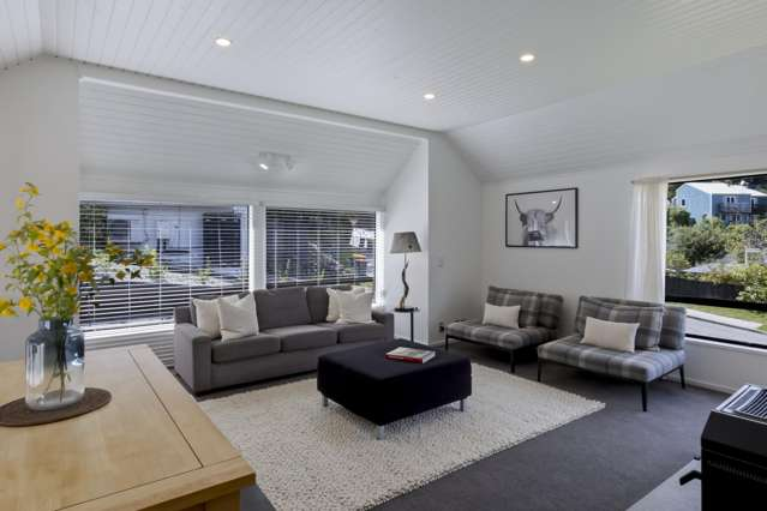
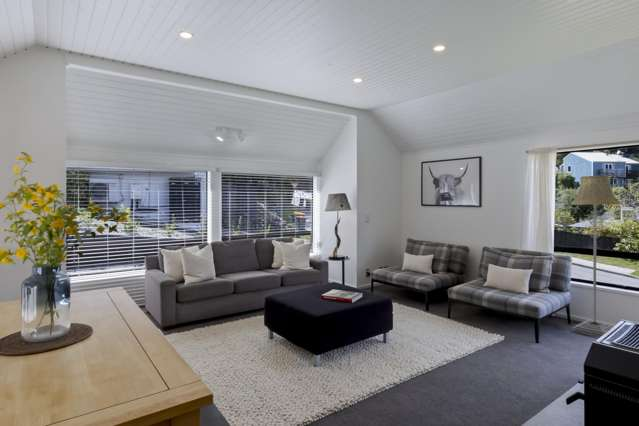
+ floor lamp (594, 254)
